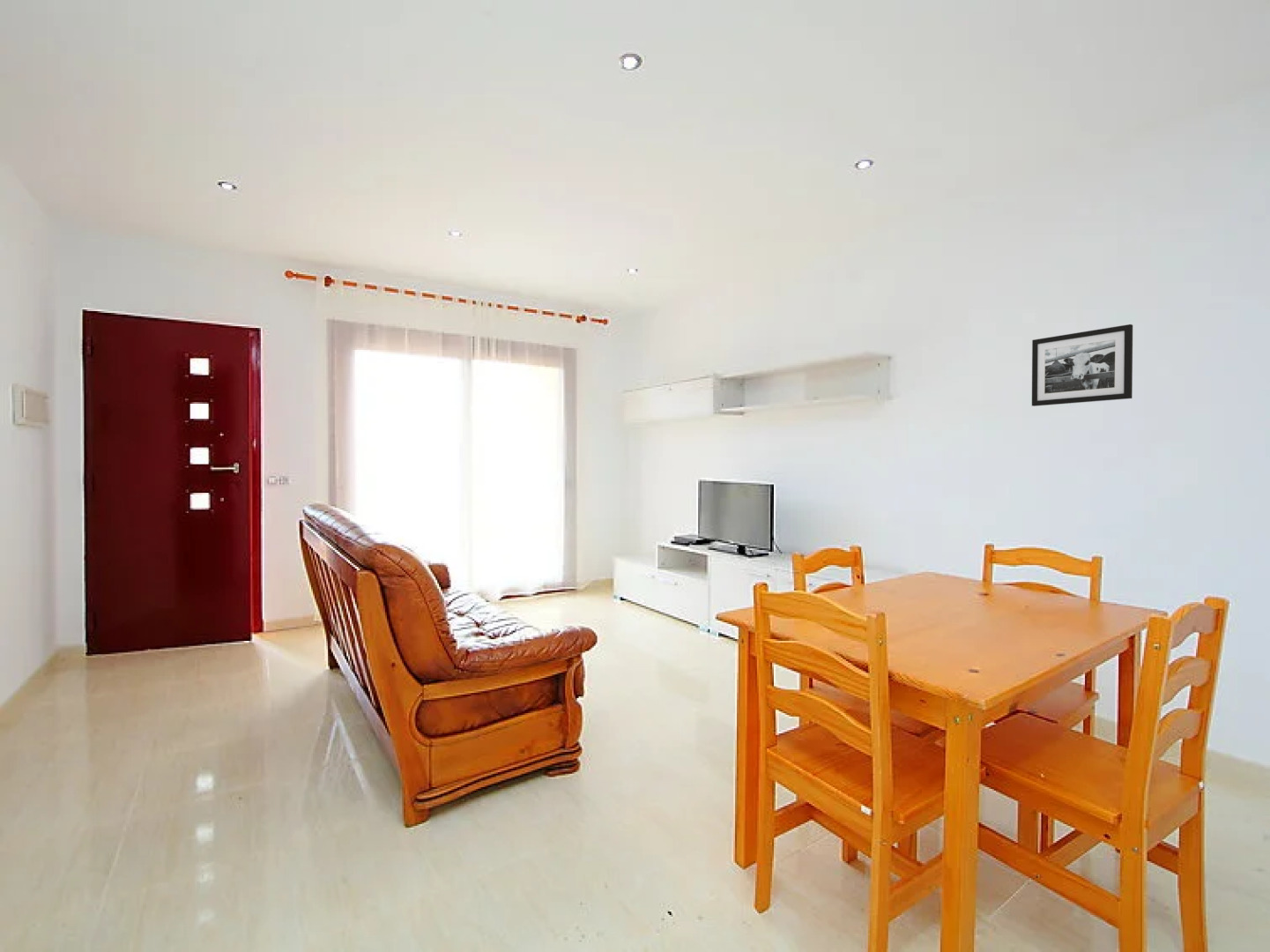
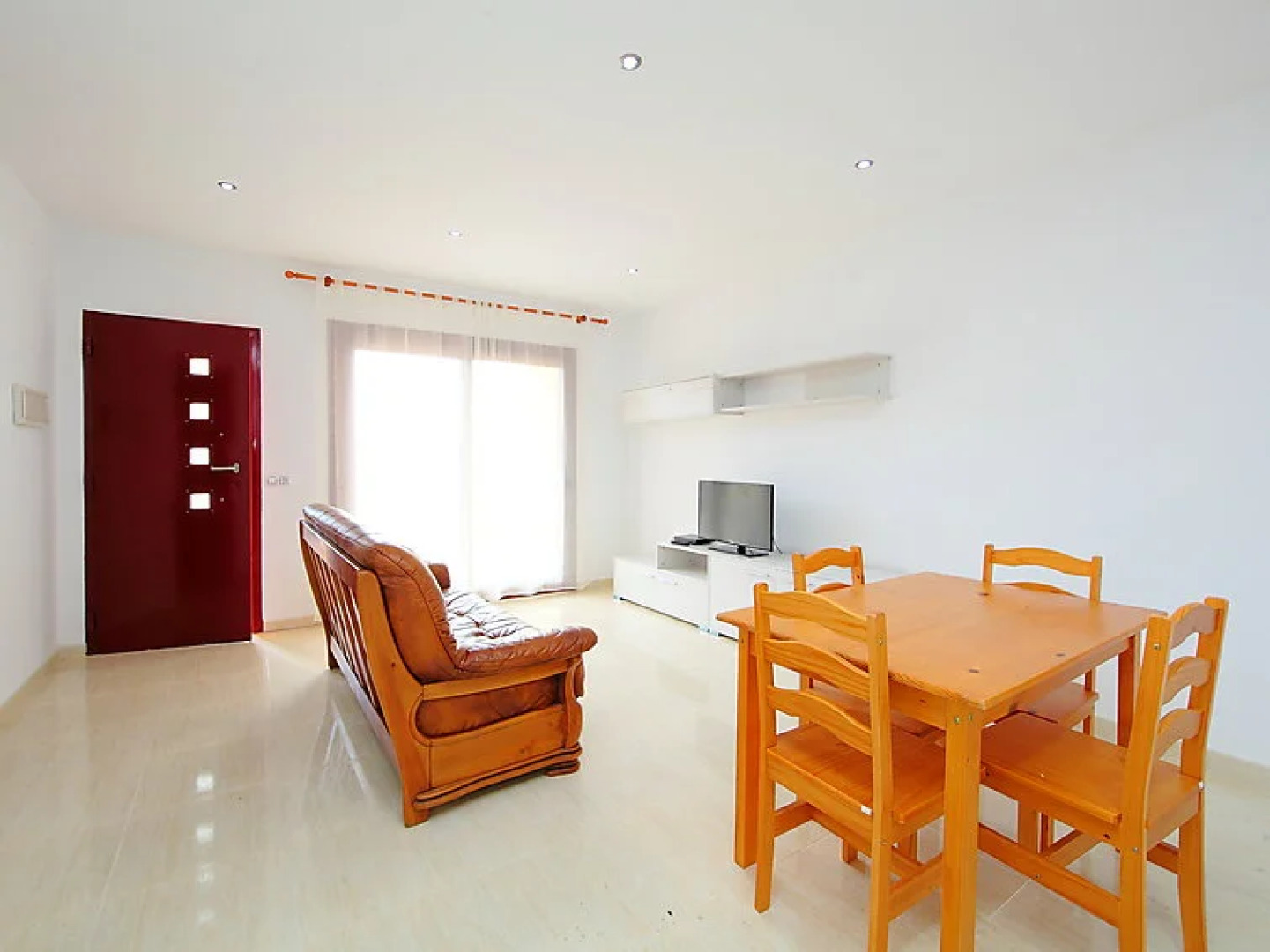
- picture frame (1079, 368)
